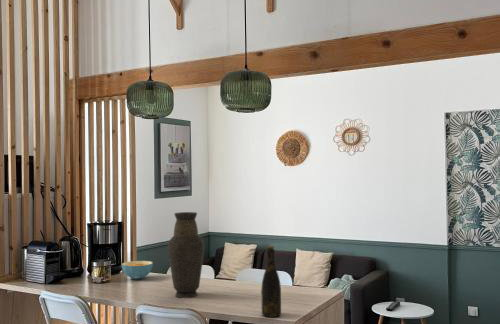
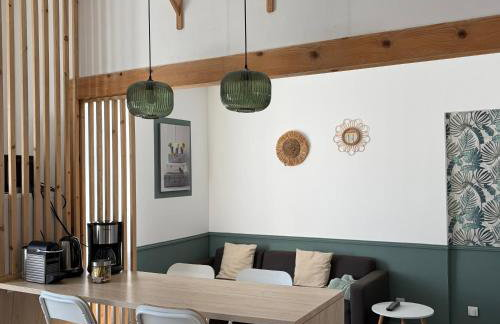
- bottle (271, 280)
- cereal bowl (137, 270)
- vase (186, 254)
